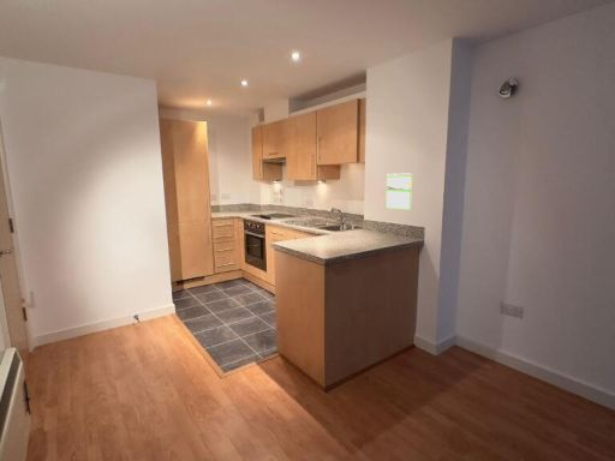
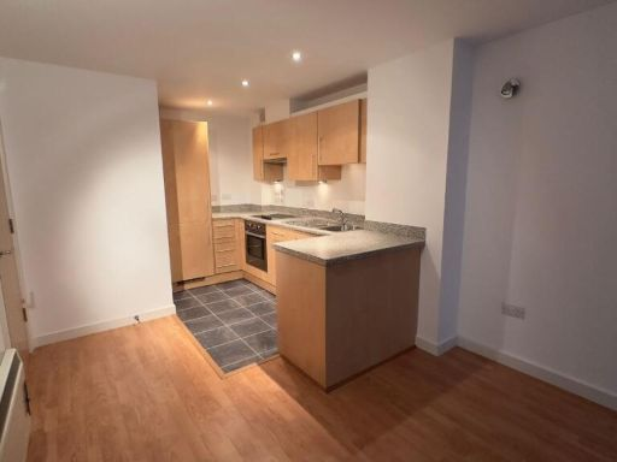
- calendar (398, 191)
